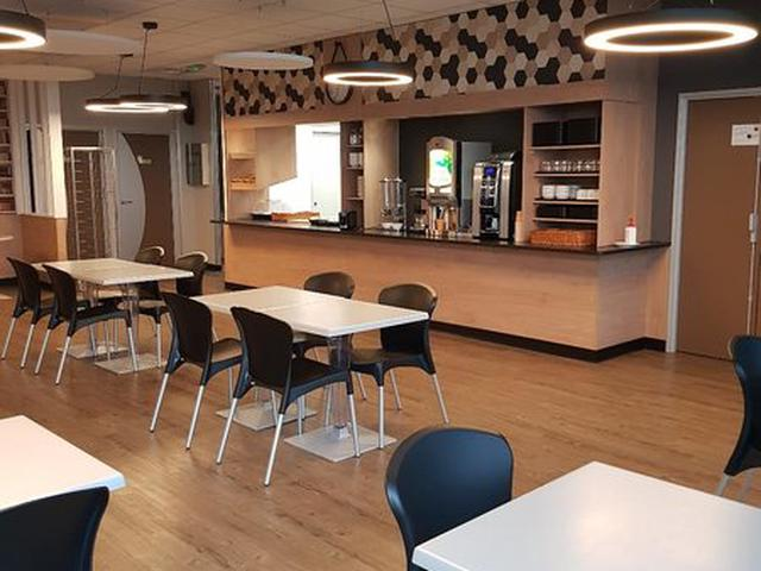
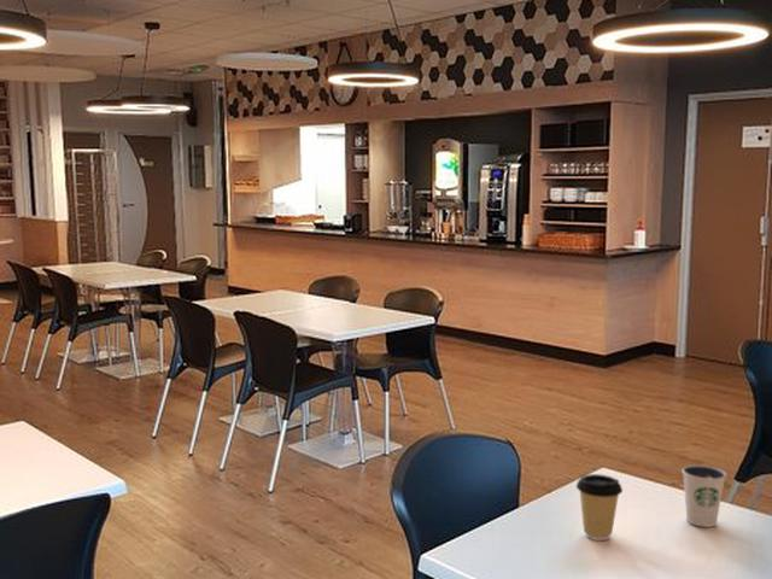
+ coffee cup (598, 507)
+ dixie cup (702, 496)
